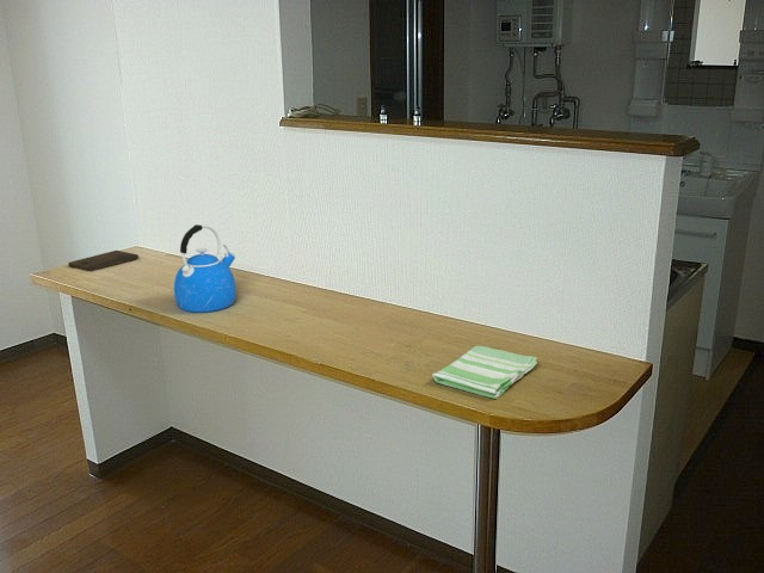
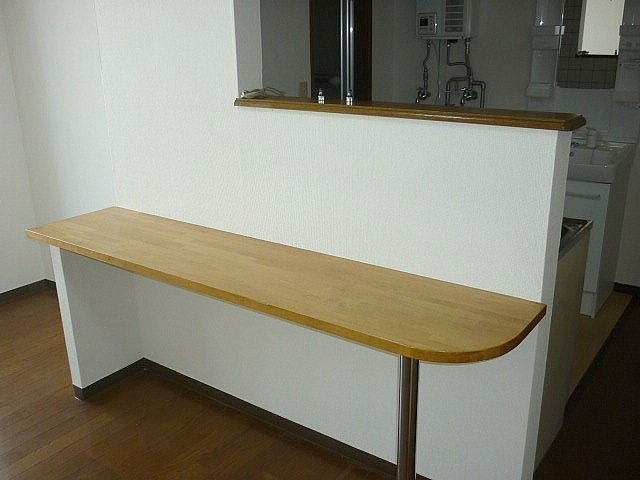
- cutting board (104, 260)
- dish towel (485, 369)
- kettle (208, 263)
